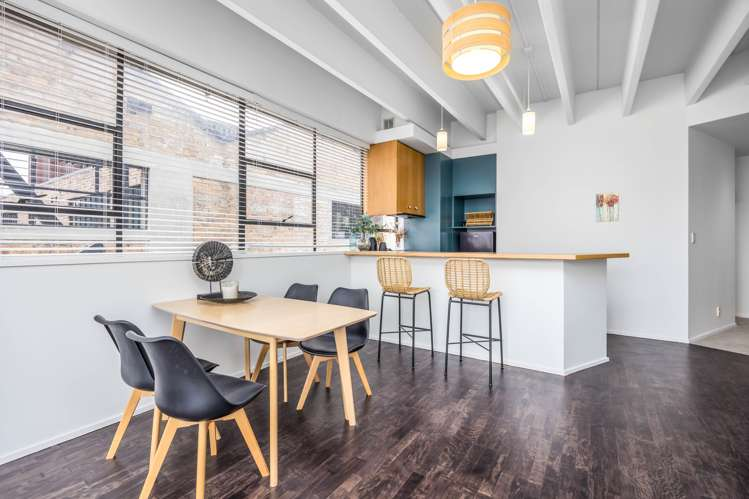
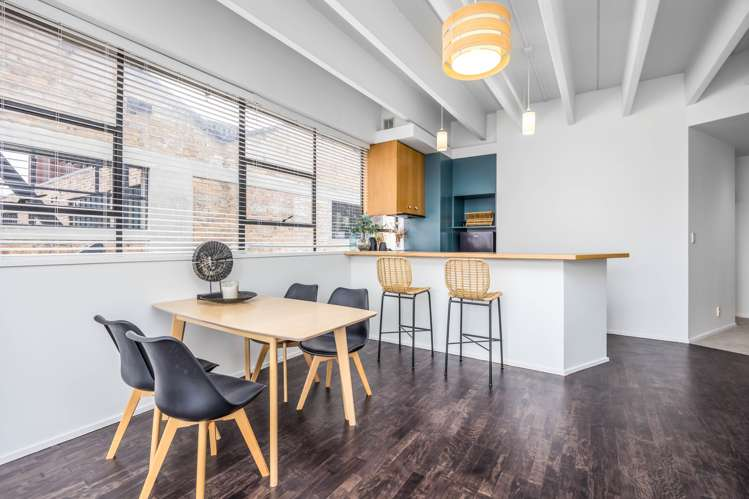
- wall art (607, 207)
